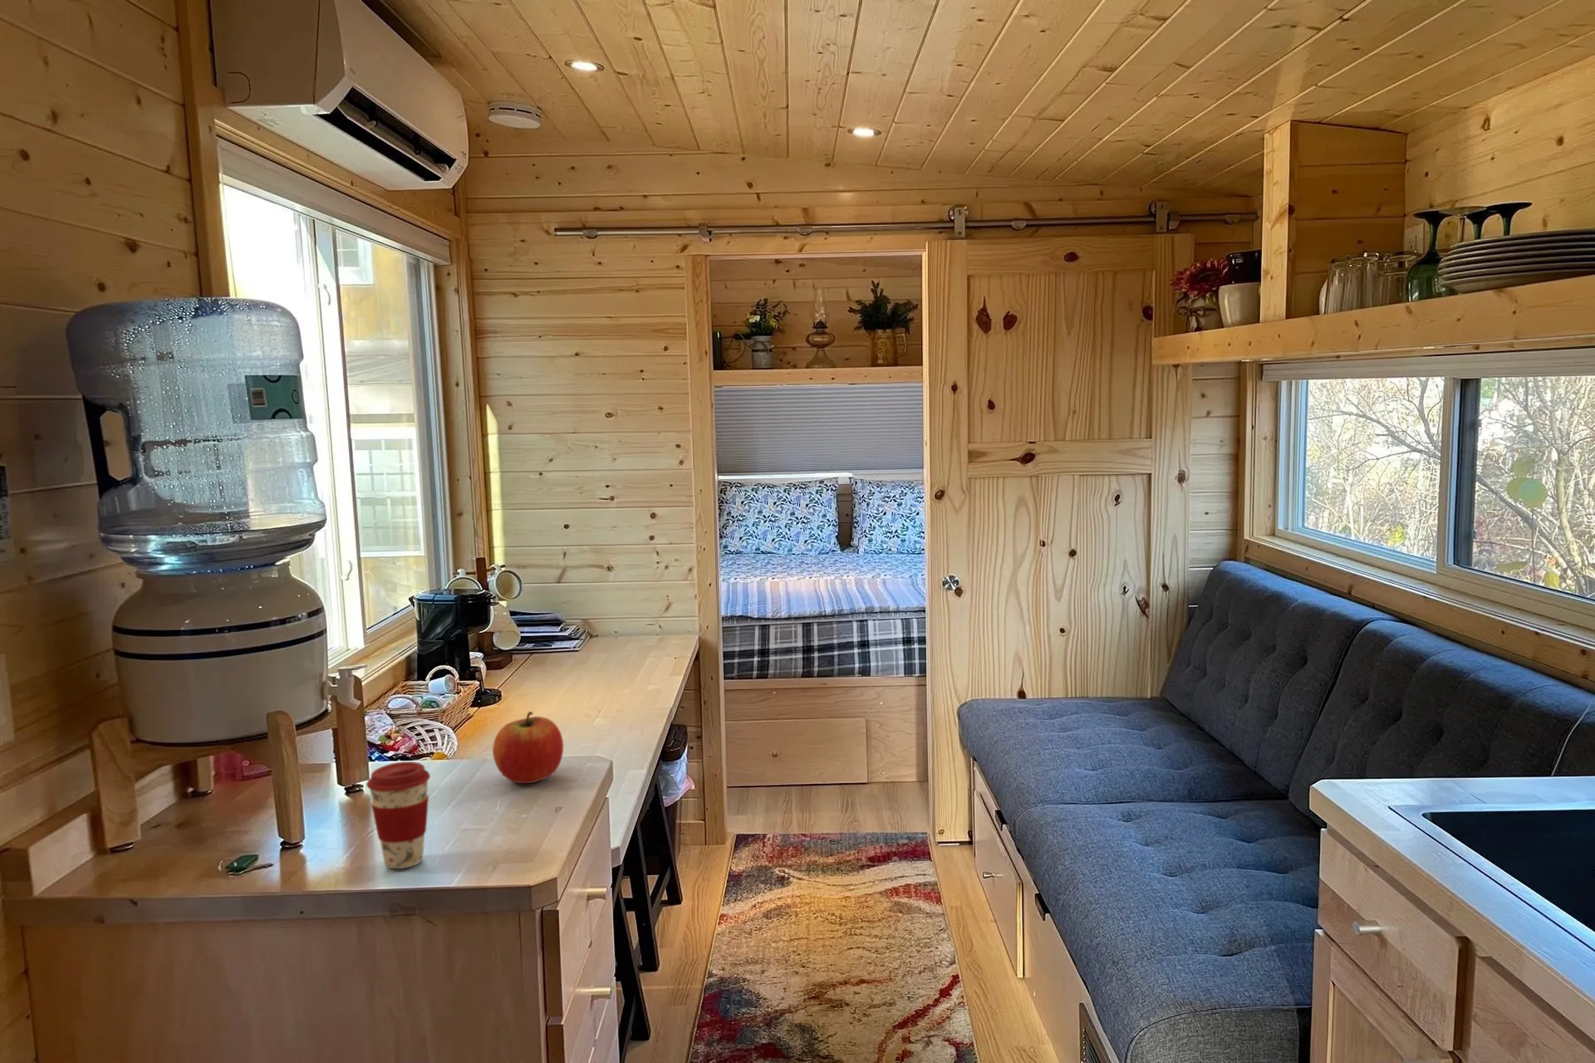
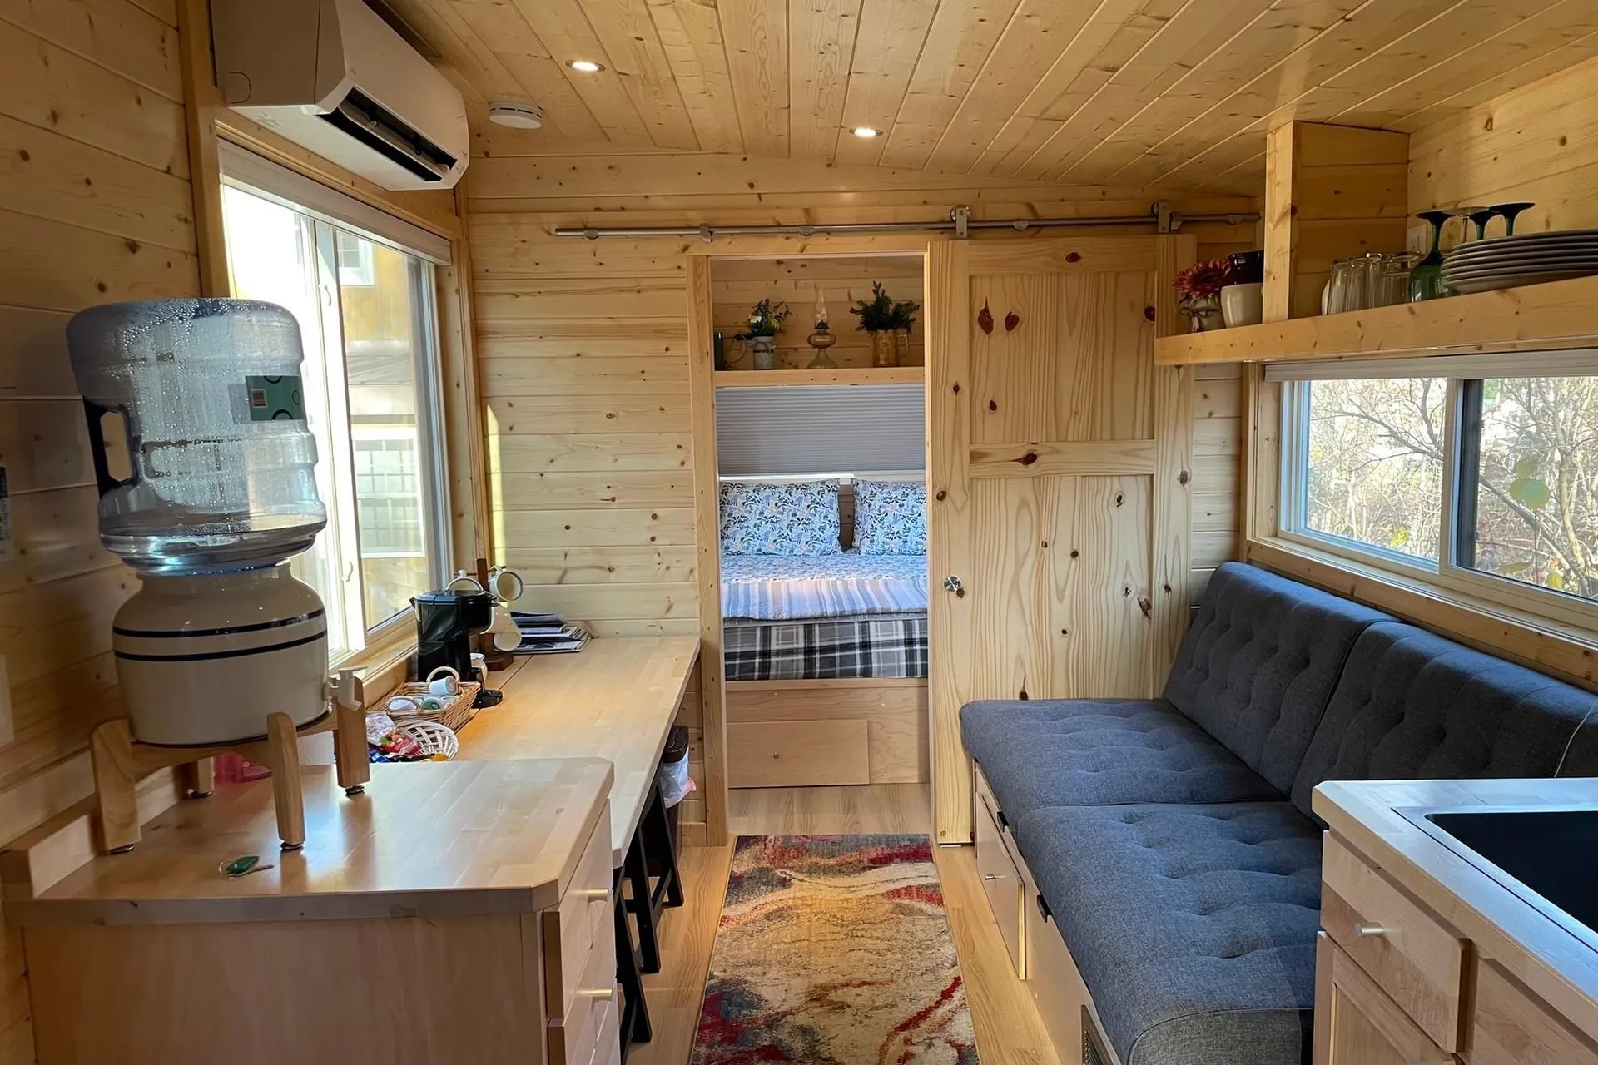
- coffee cup (400, 815)
- apple (528, 746)
